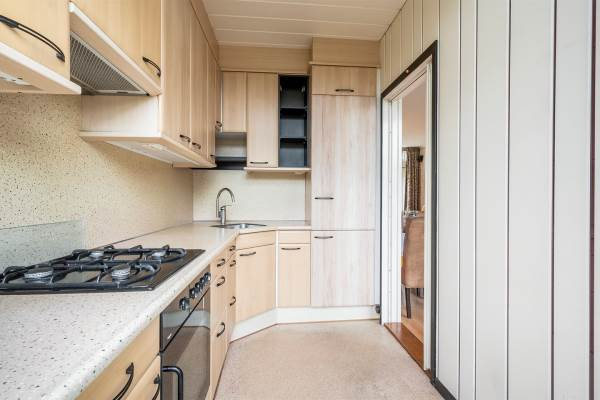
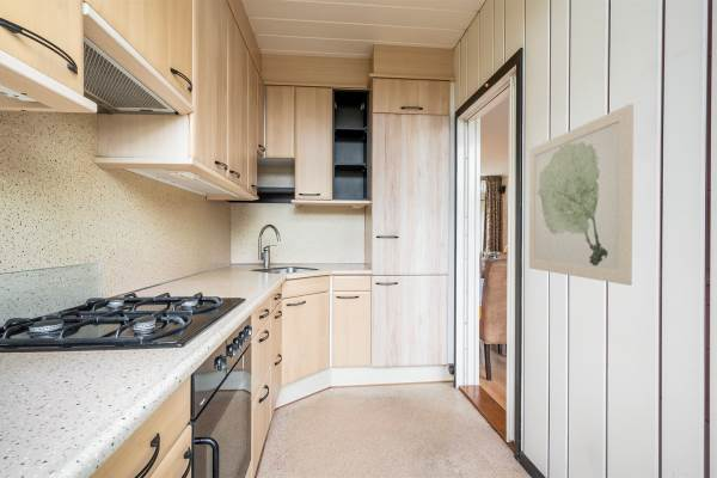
+ wall art (570, 203)
